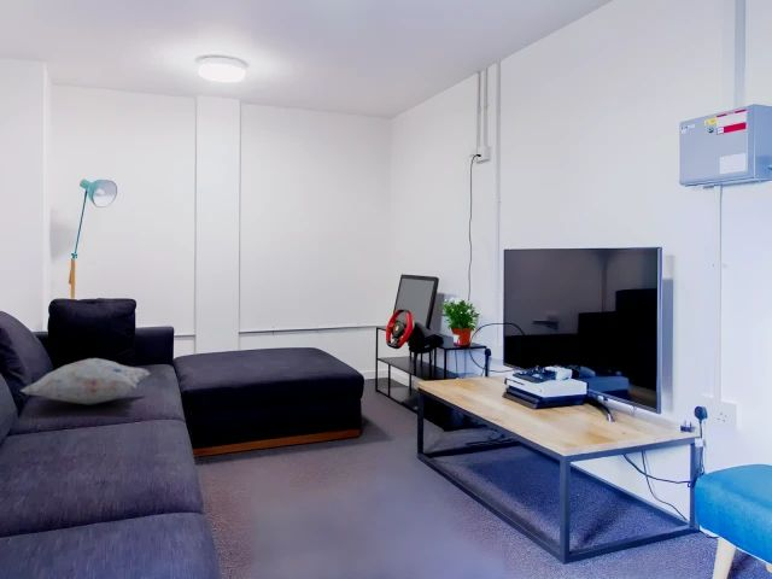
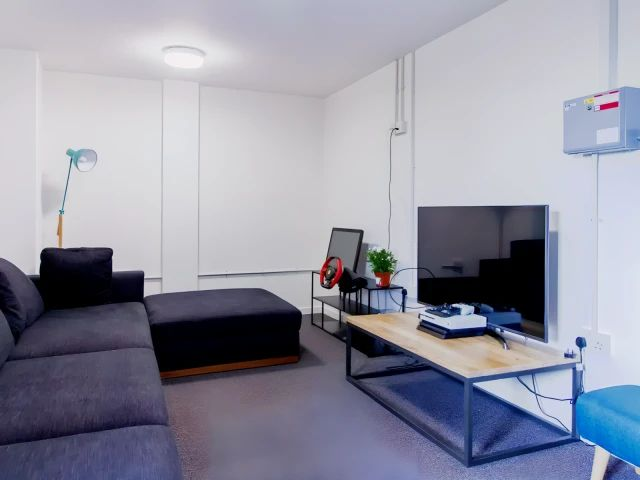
- decorative pillow (90, 381)
